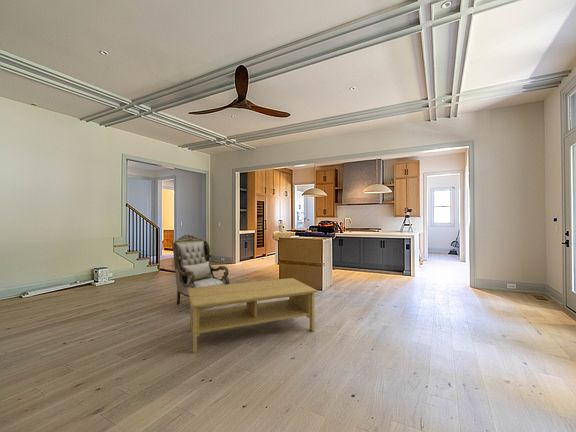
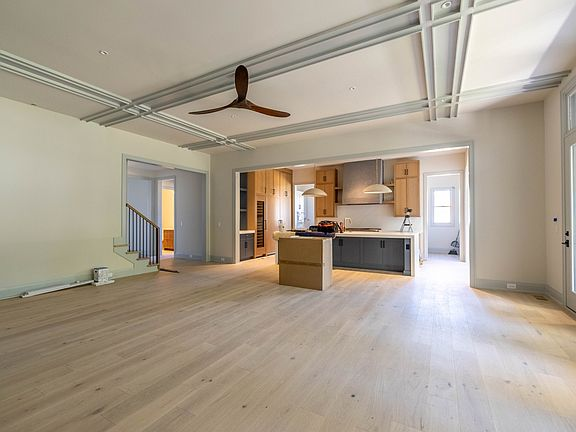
- coffee table (251, 309)
- armchair (200, 268)
